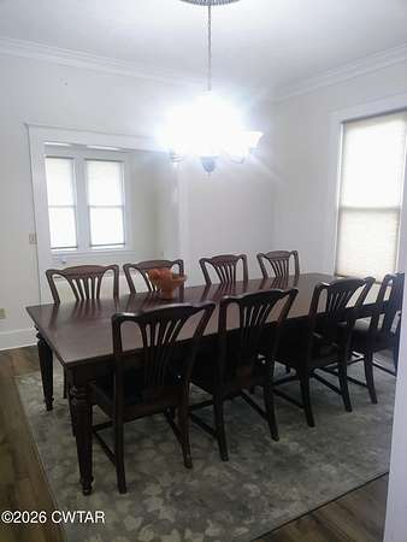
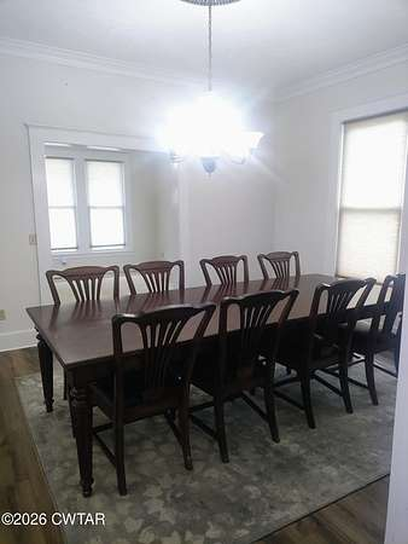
- fruit bowl (167, 283)
